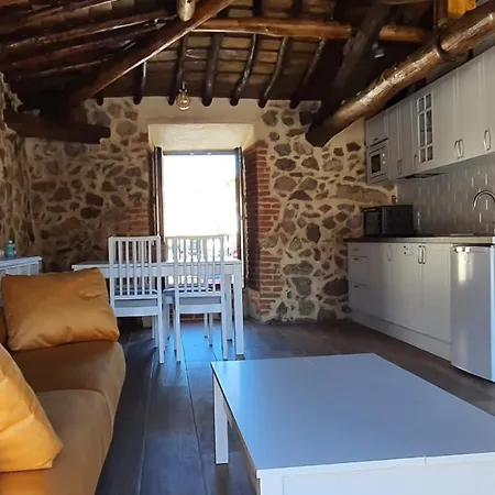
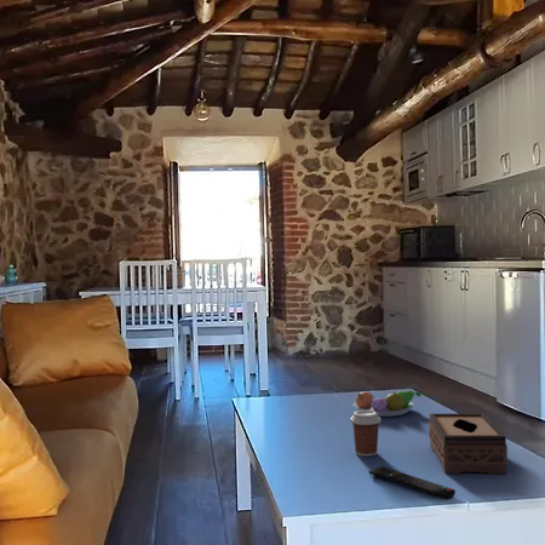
+ remote control (411, 482)
+ fruit bowl (385, 398)
+ coffee cup (366, 432)
+ tissue box (465, 441)
